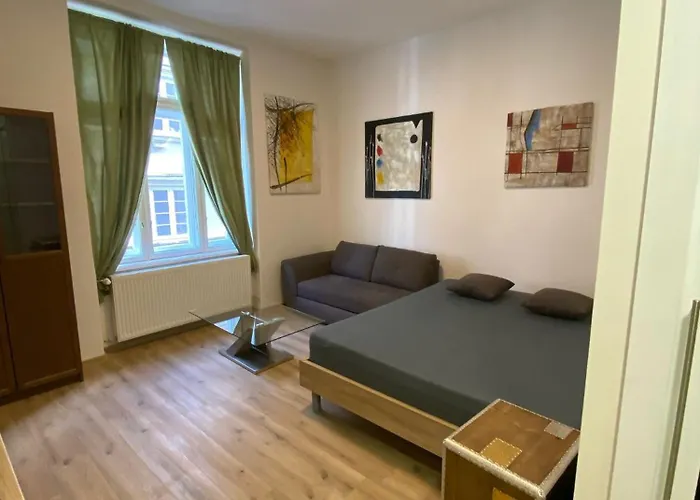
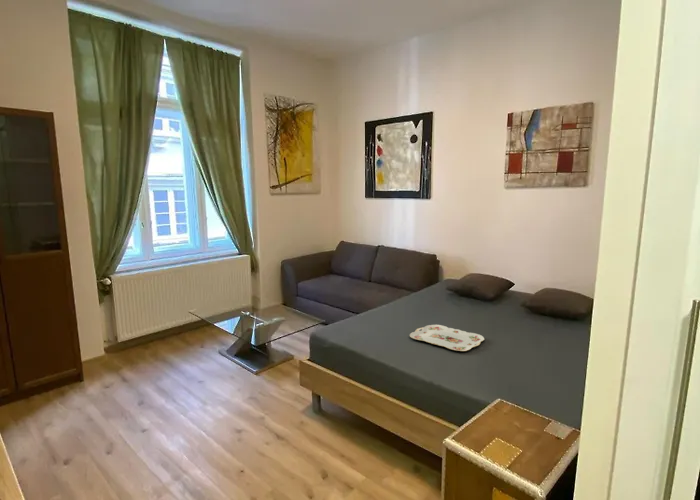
+ serving tray (446, 337)
